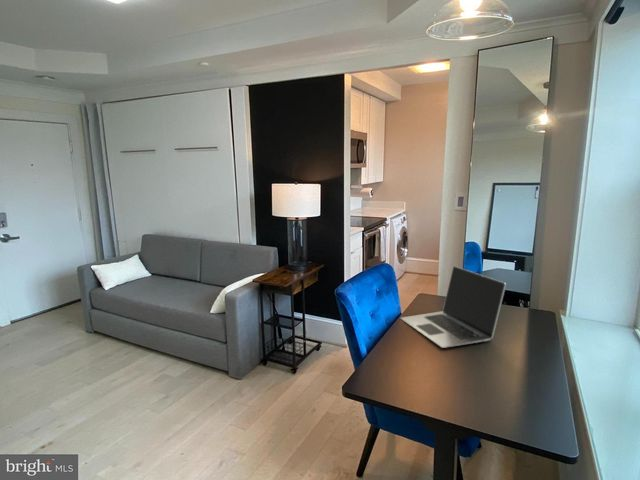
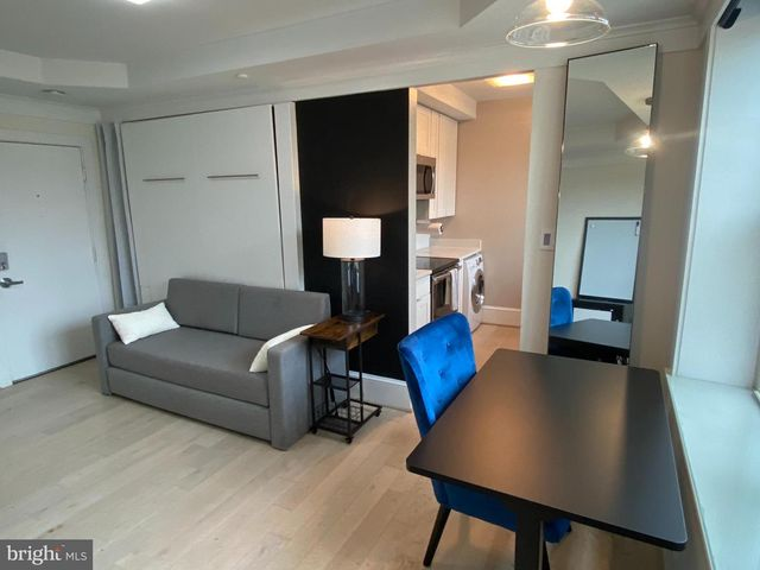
- laptop (448, 302)
